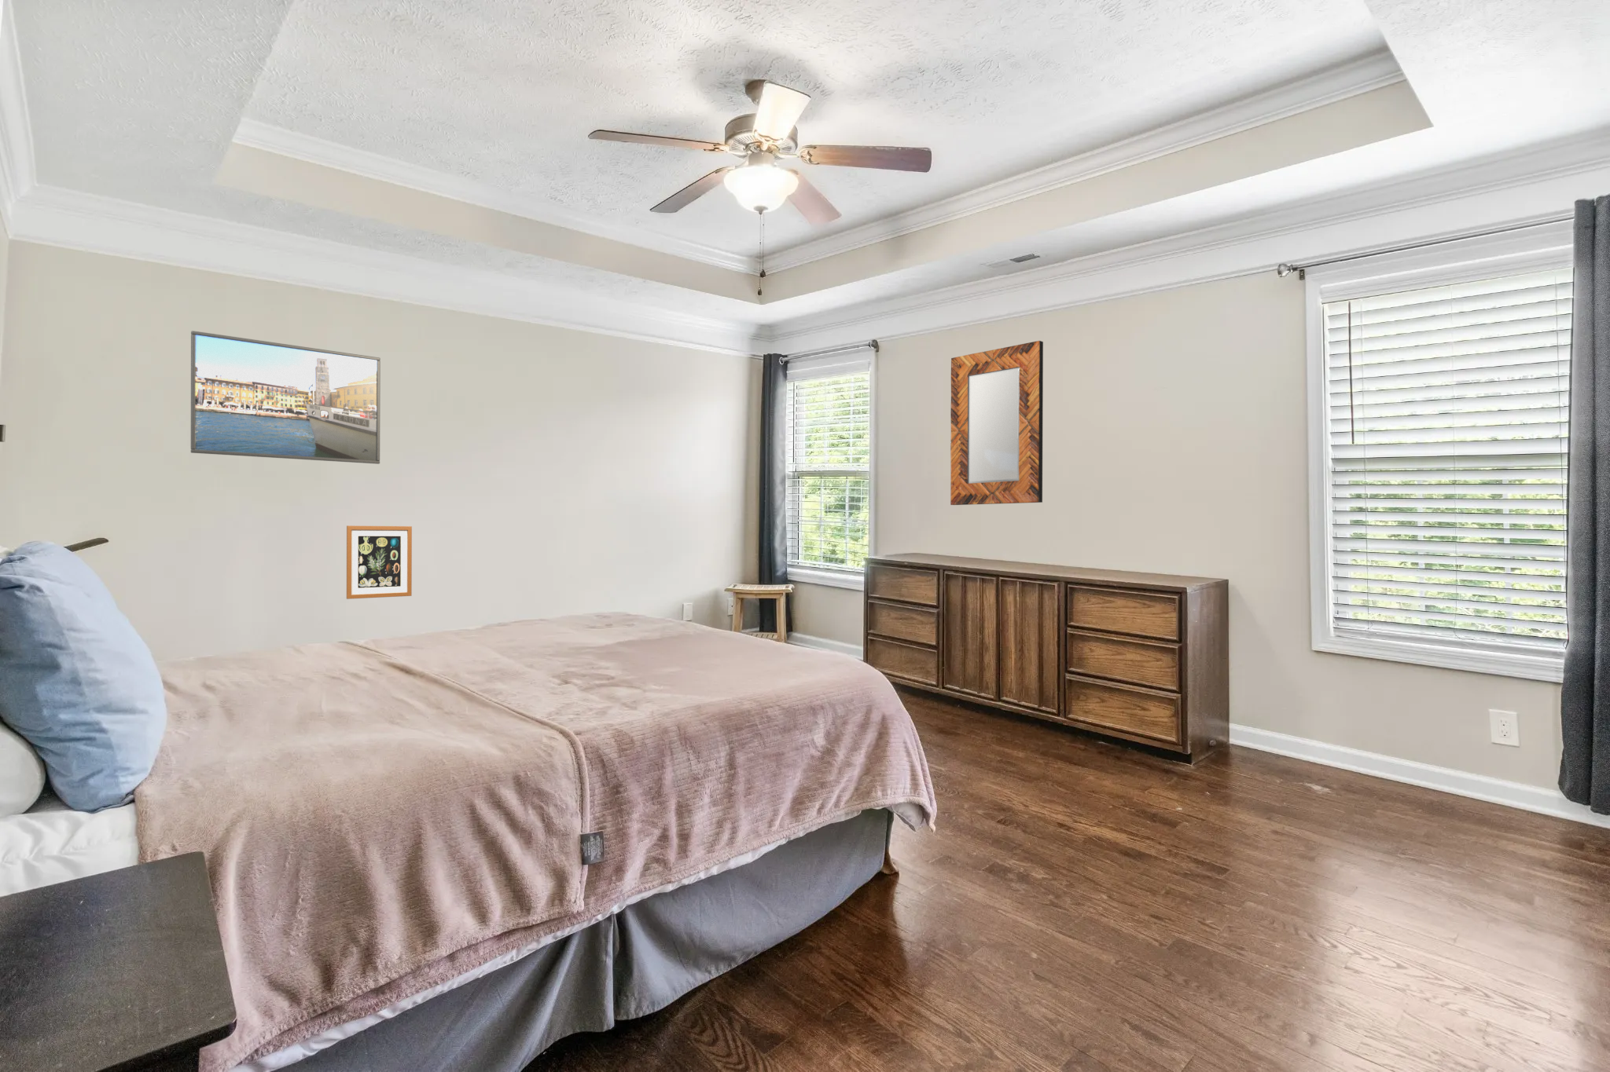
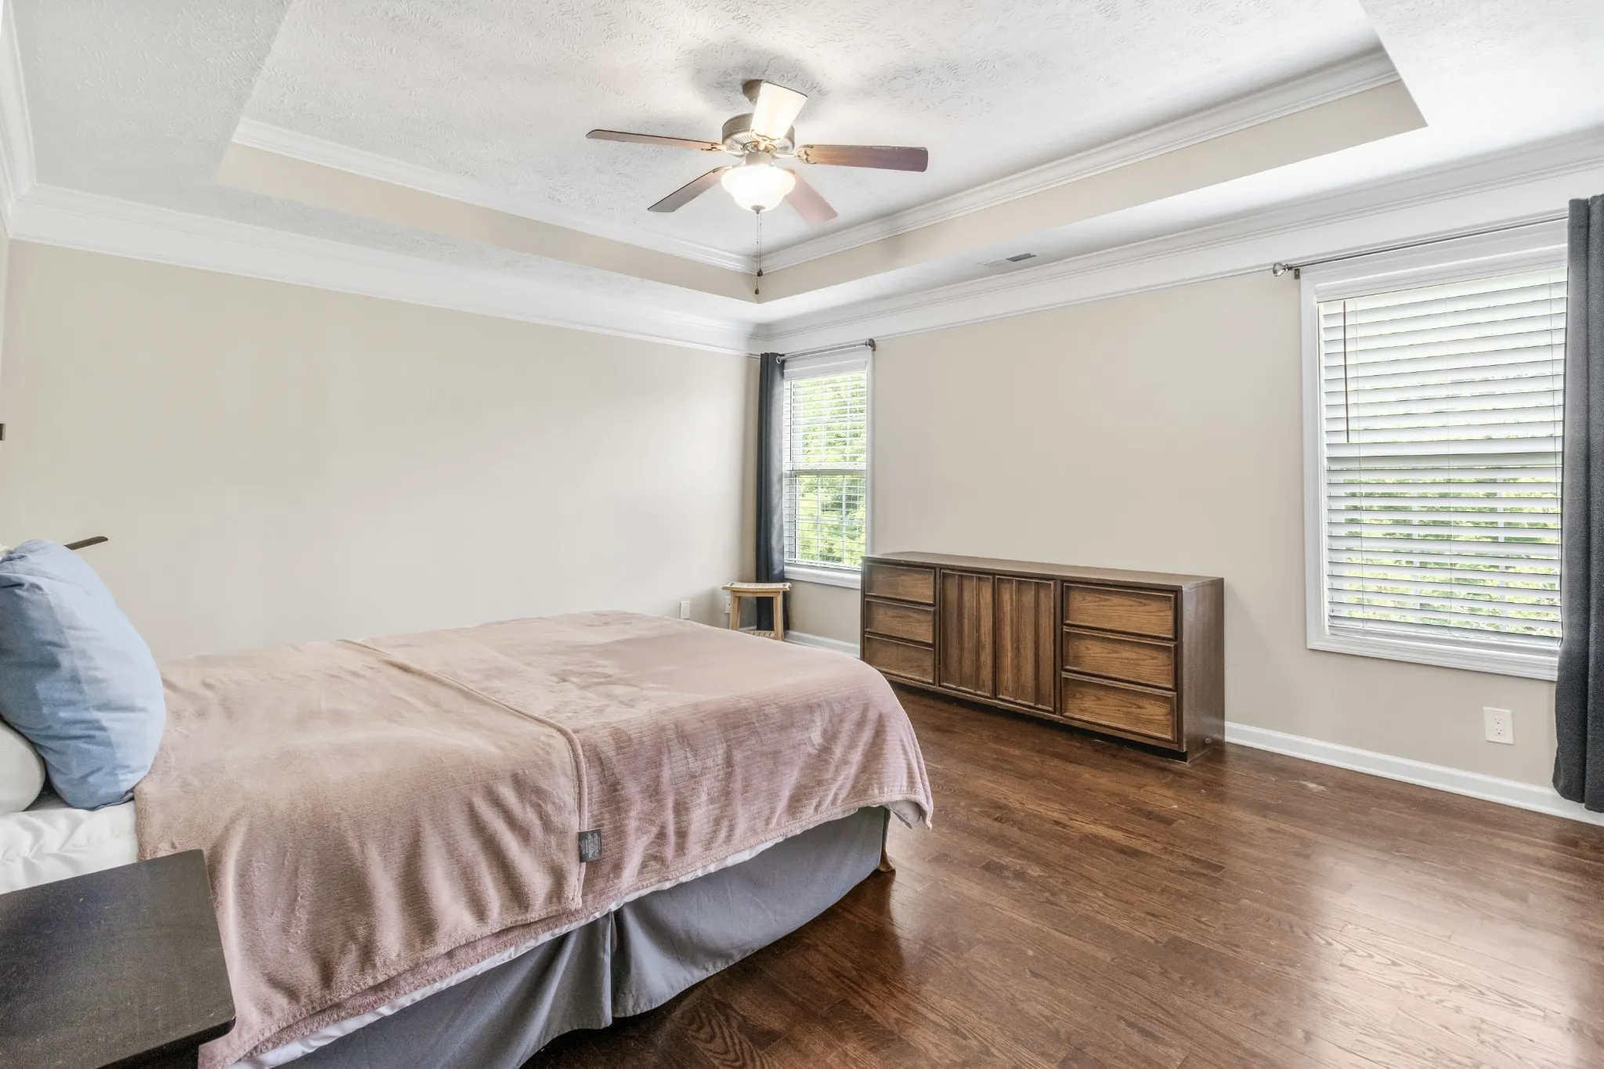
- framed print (292, 401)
- home mirror (995, 426)
- wall art (379, 561)
